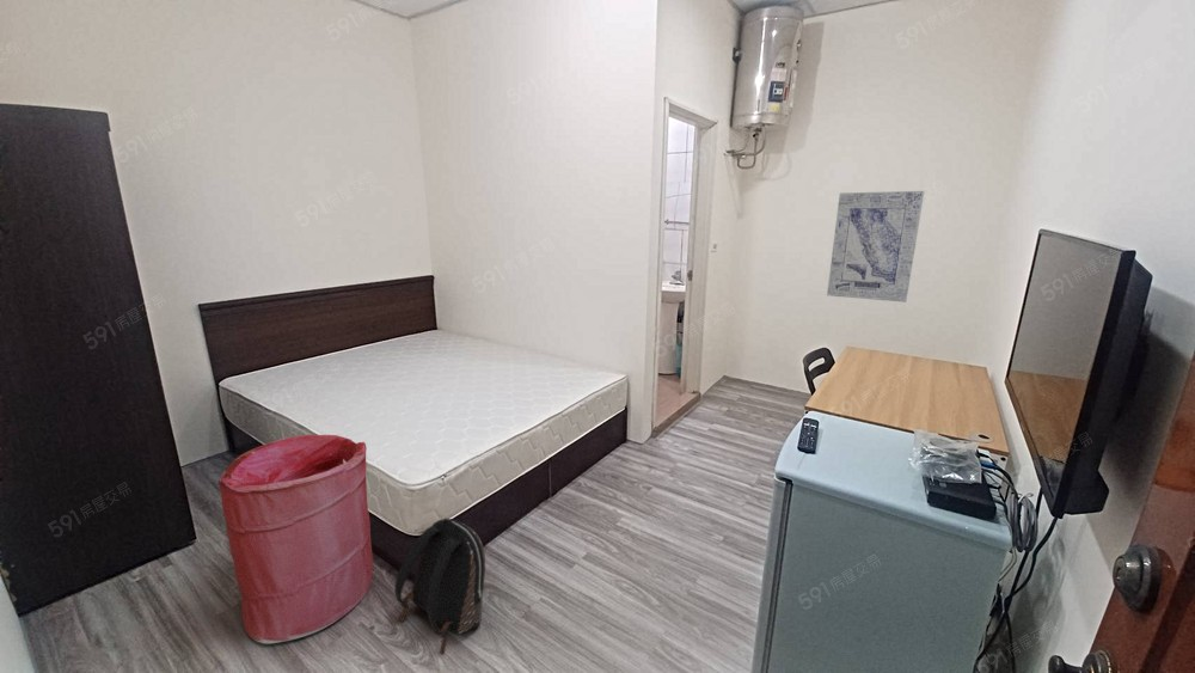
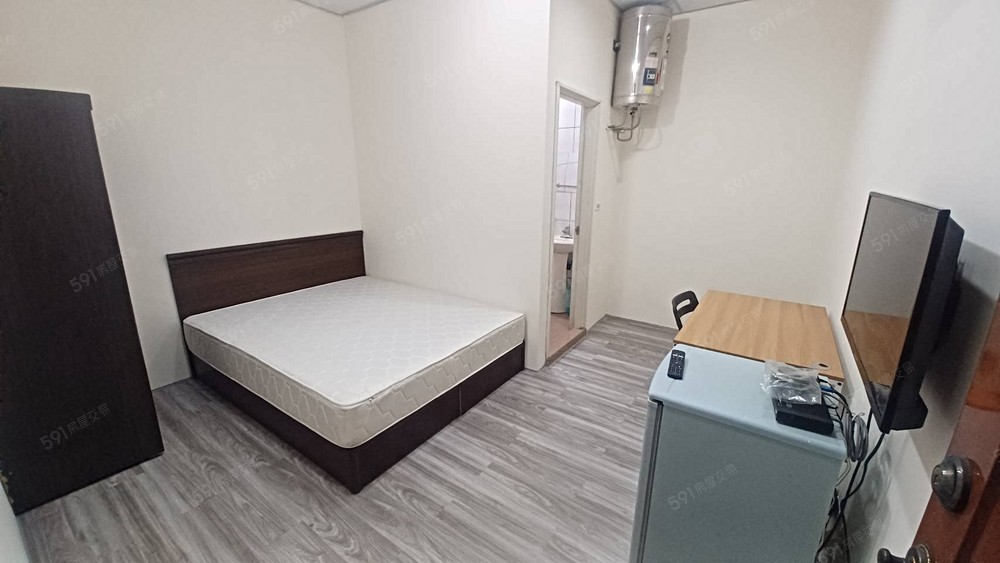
- laundry hamper (306, 525)
- backpack (443, 570)
- wall art (872, 246)
